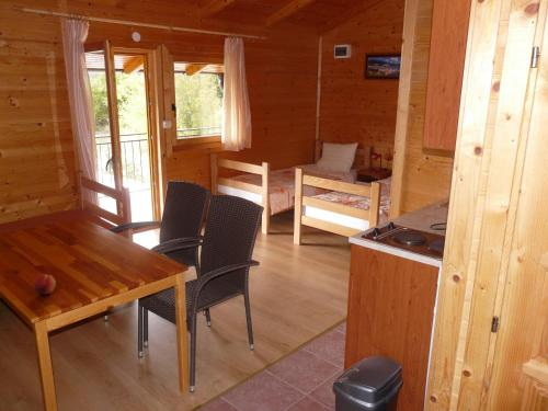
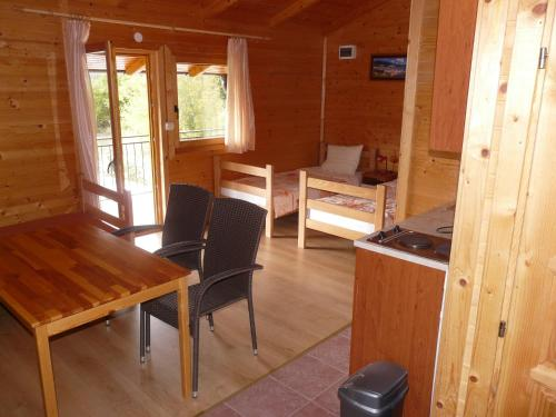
- fruit (44, 284)
